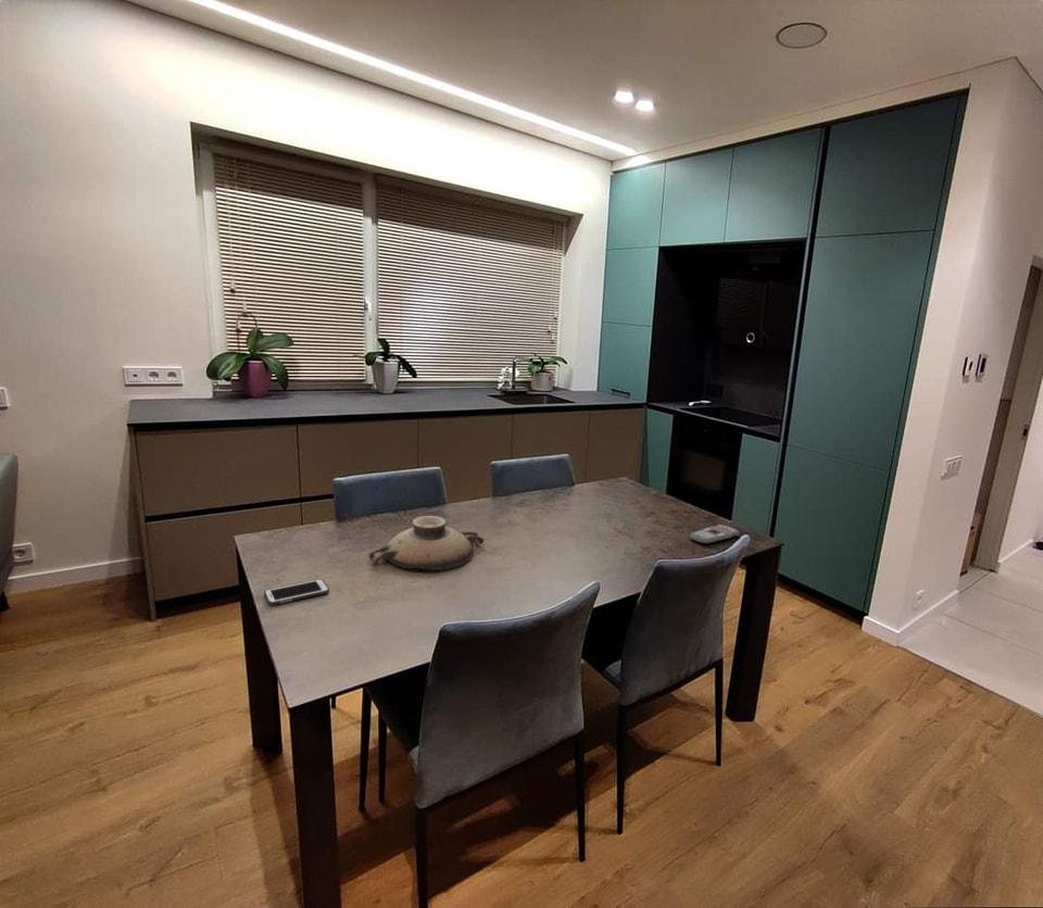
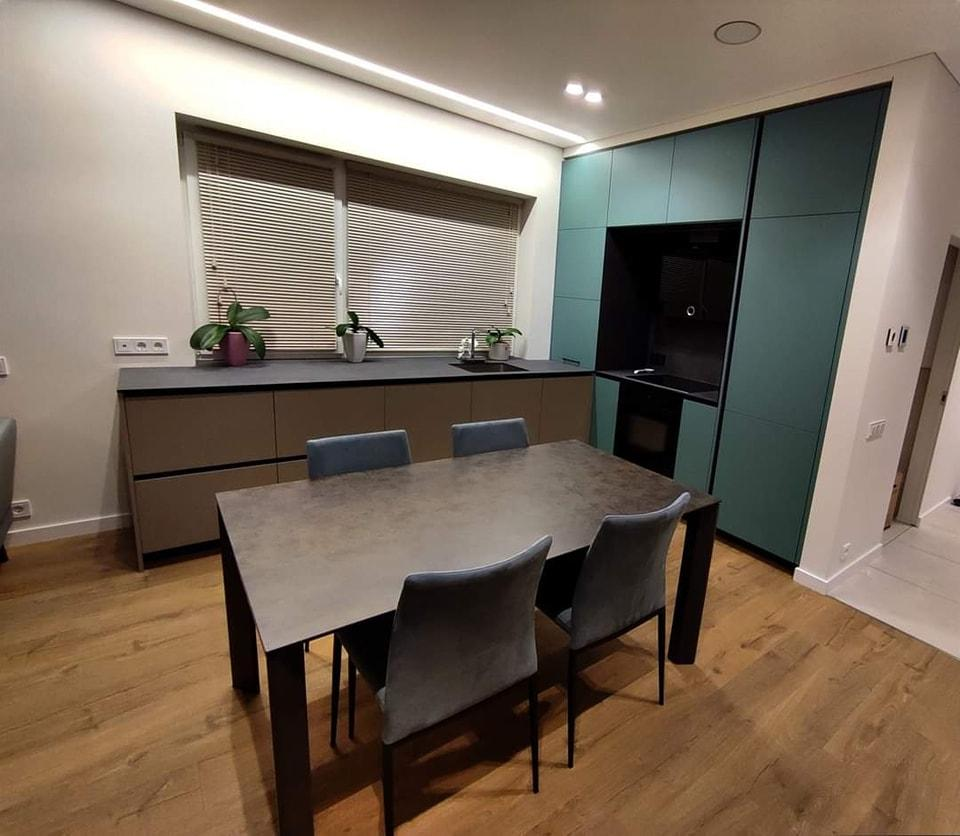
- remote control (713, 534)
- cell phone (297, 591)
- teapot (429, 537)
